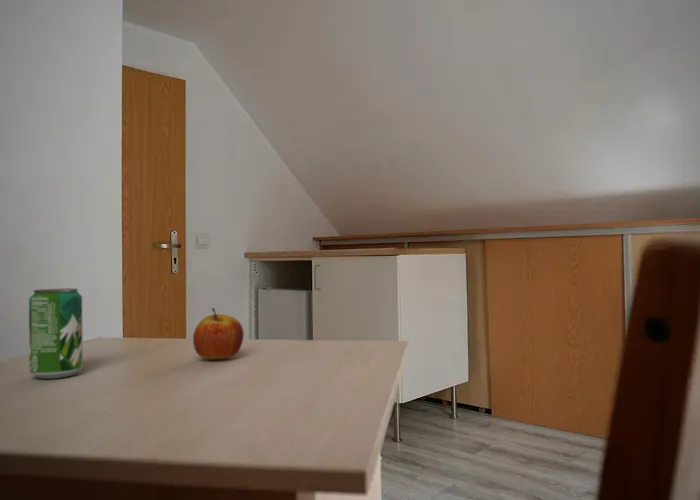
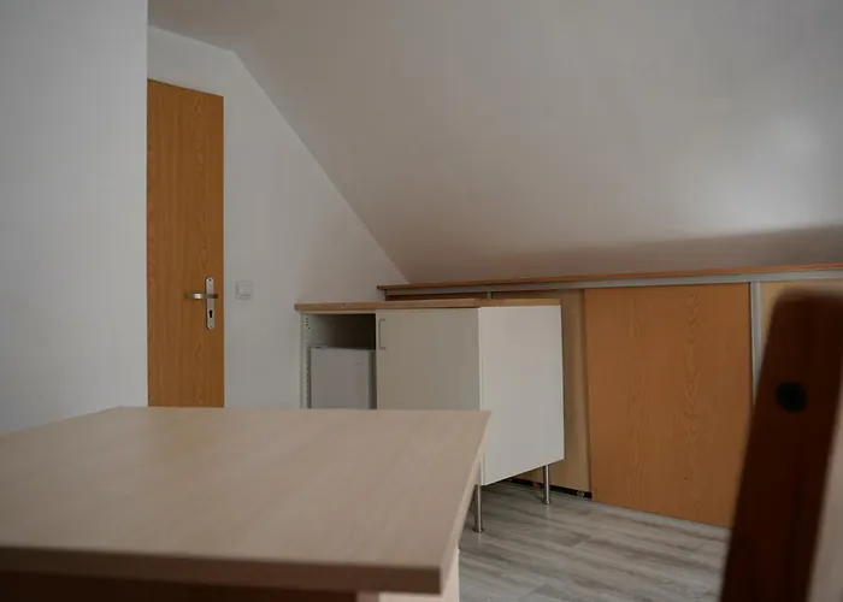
- apple (218, 333)
- beverage can (56, 332)
